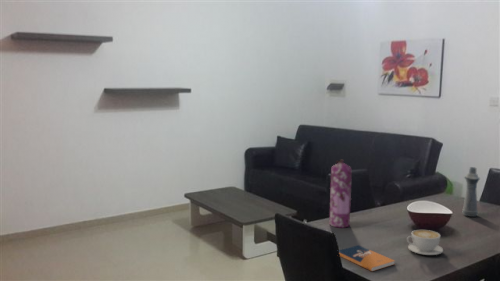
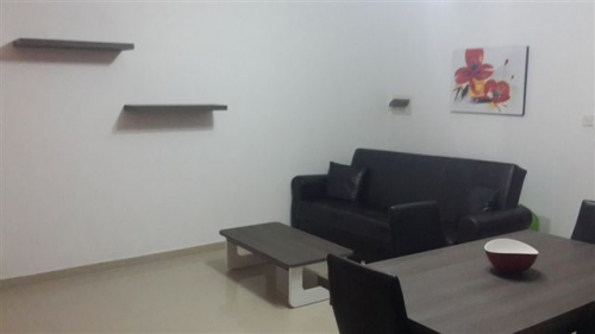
- coffee cup (424, 242)
- gas cylinder (340, 192)
- notebook (364, 257)
- bottle (471, 191)
